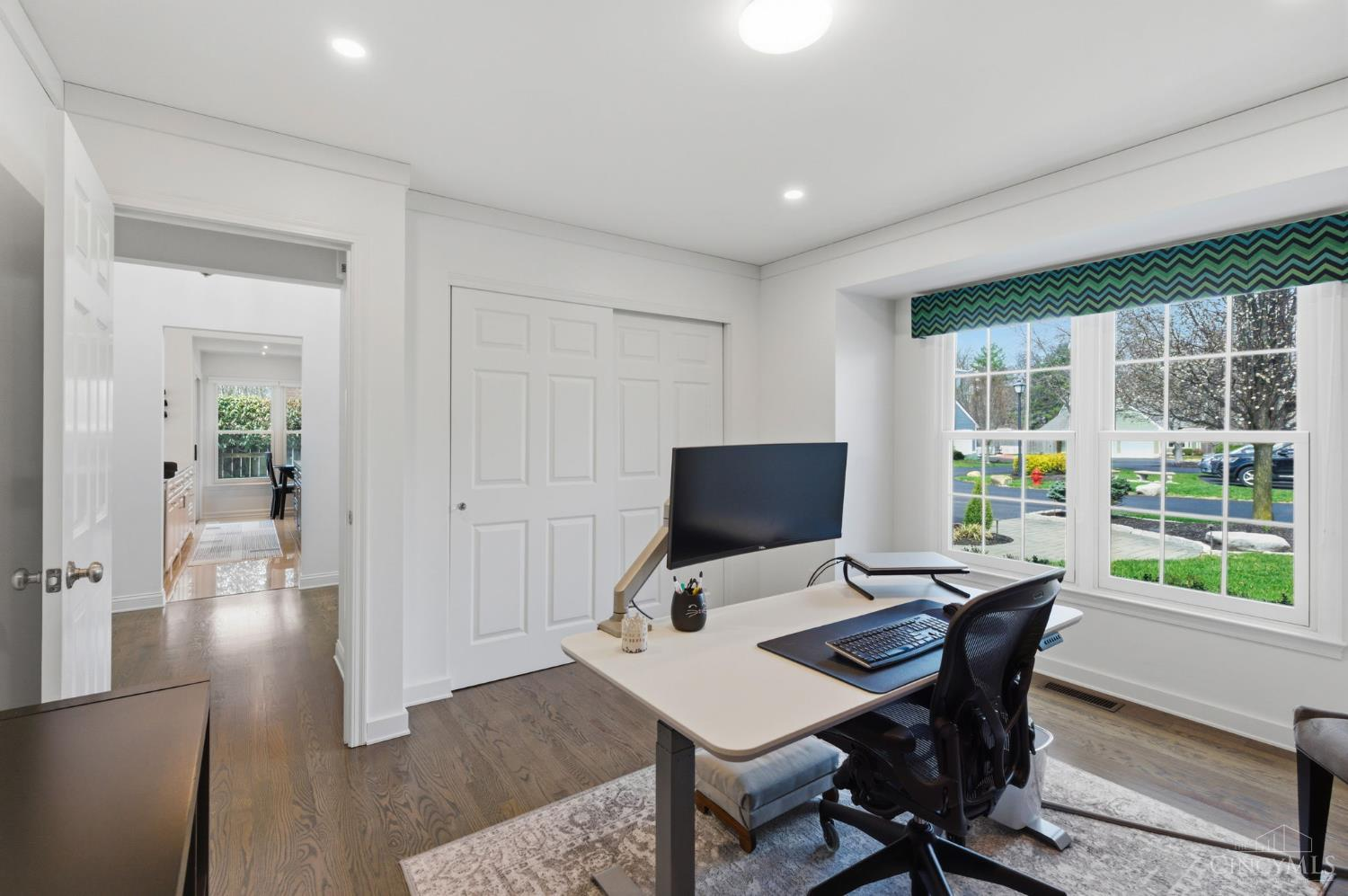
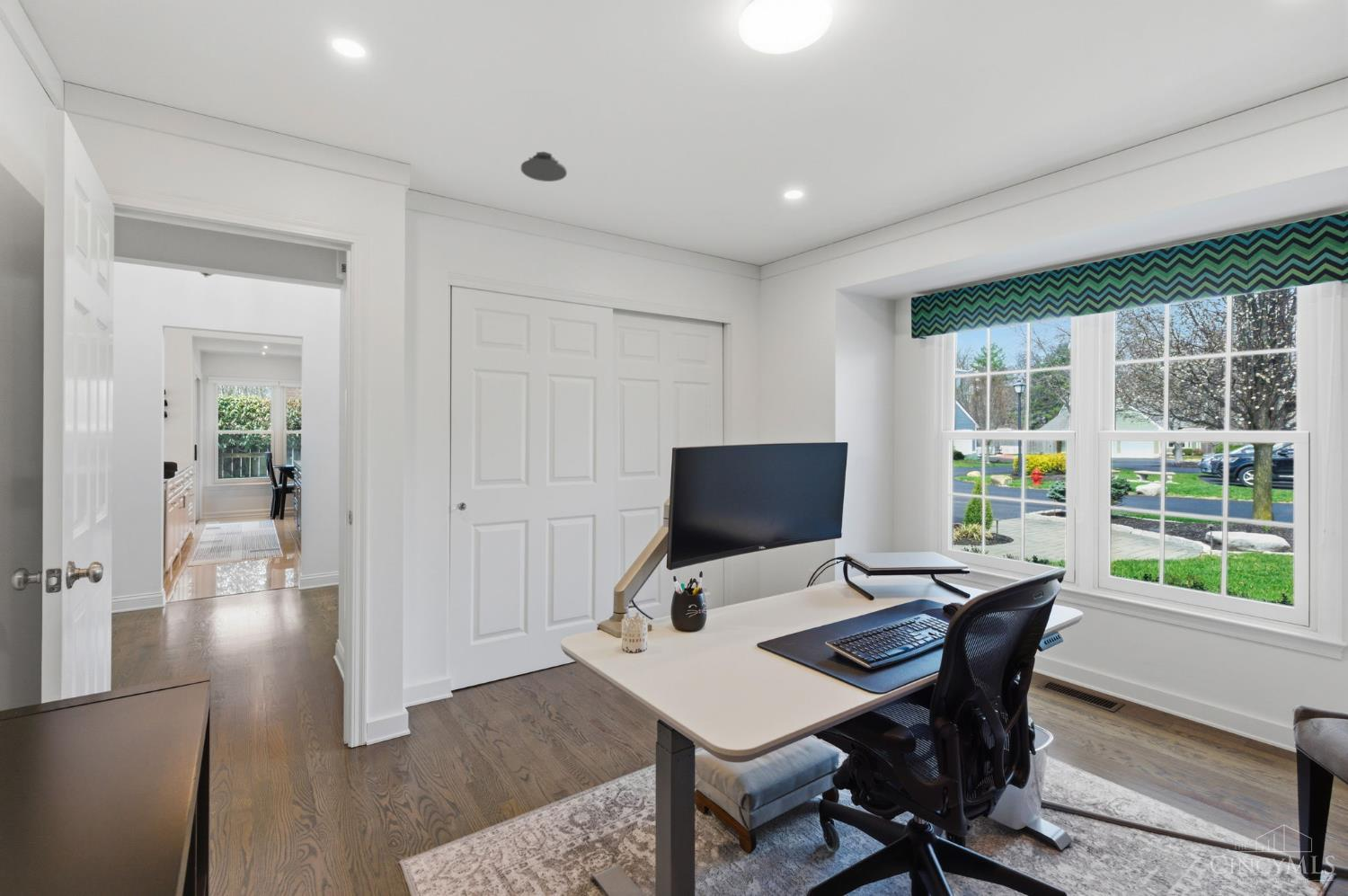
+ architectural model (544, 161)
